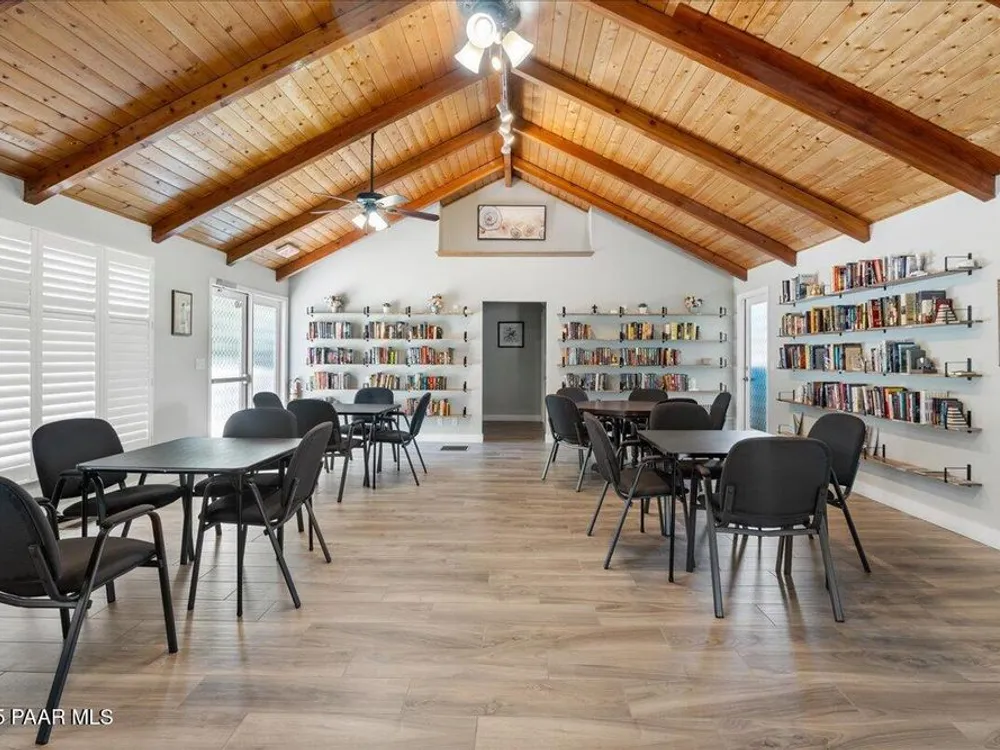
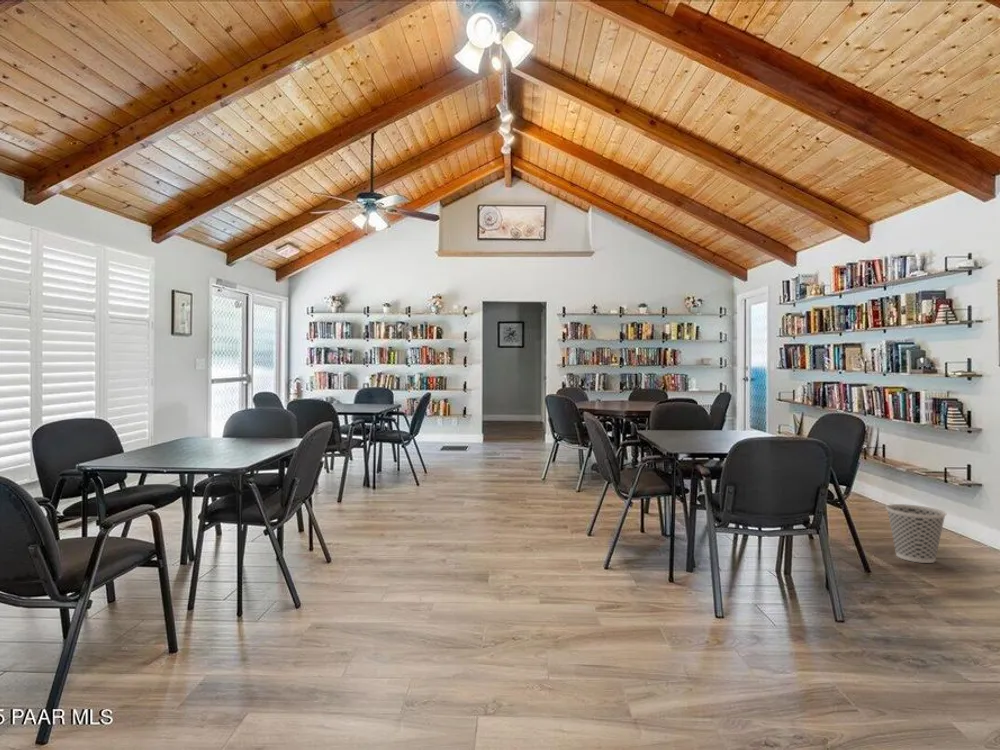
+ wastebasket (915, 533)
